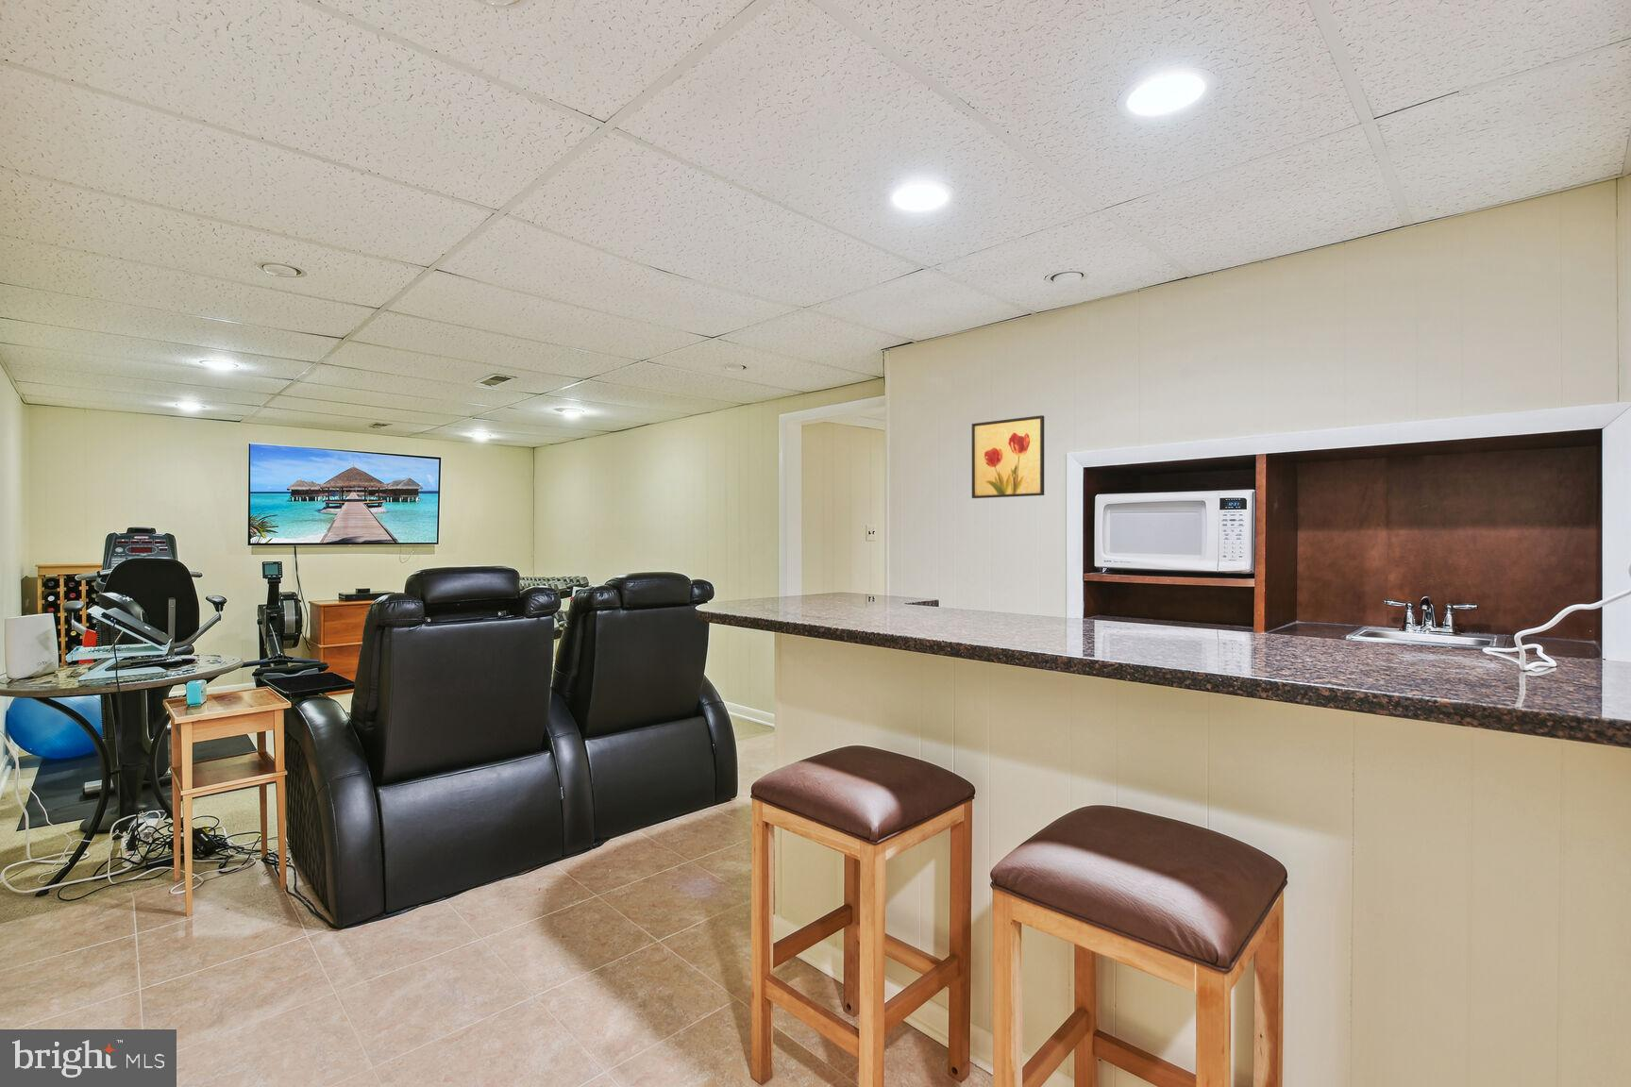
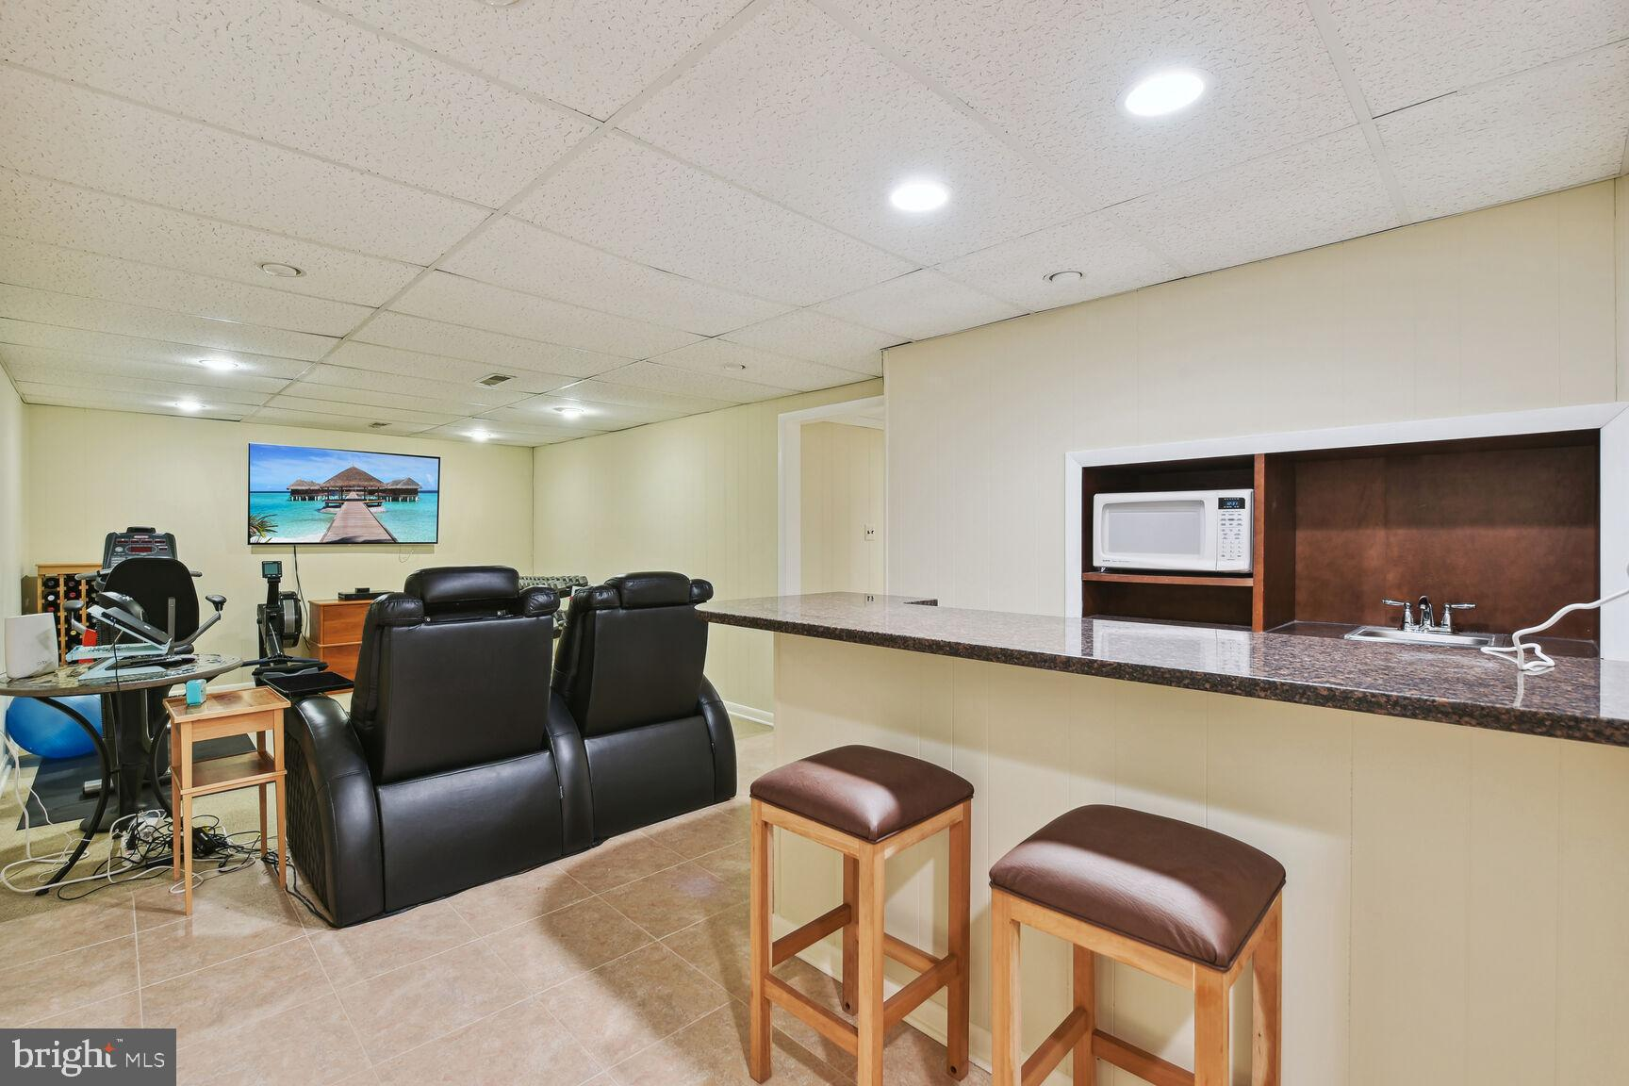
- wall art (1007, 457)
